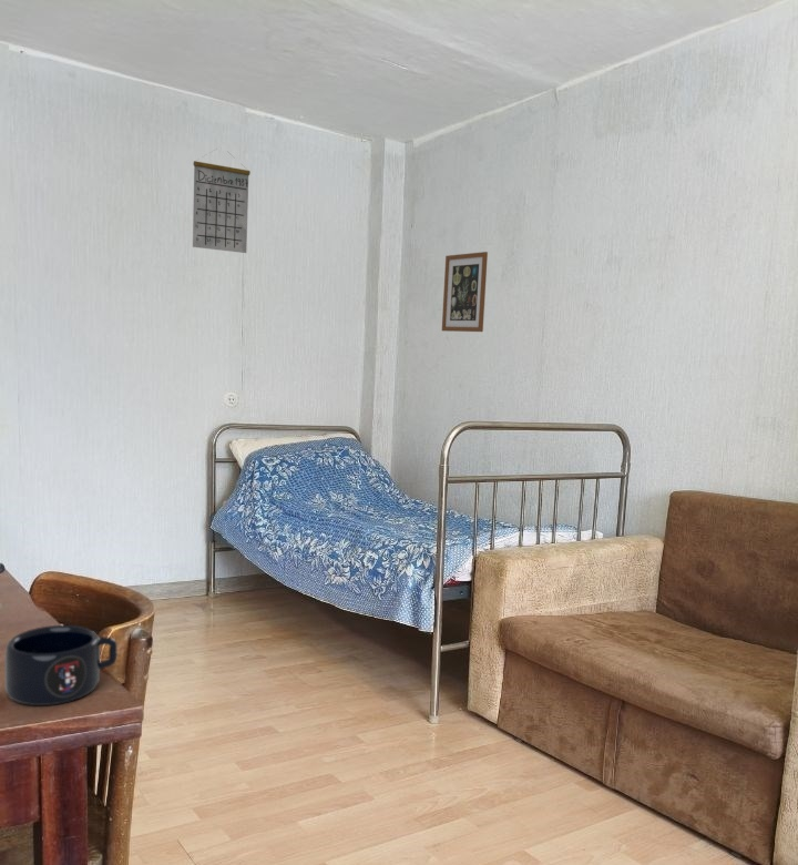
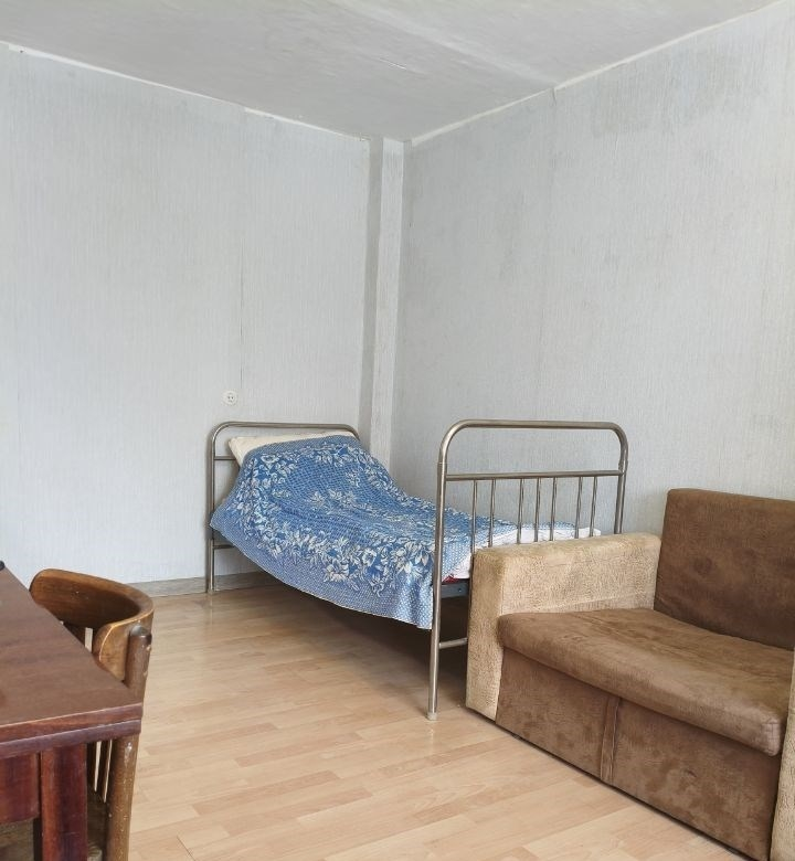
- calendar (221, 197)
- wall art (463, 293)
- mug (62, 662)
